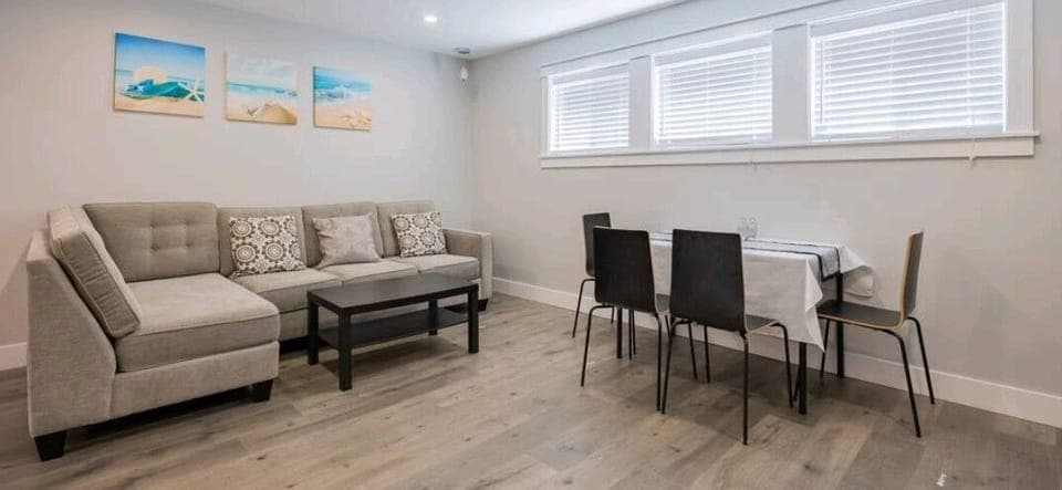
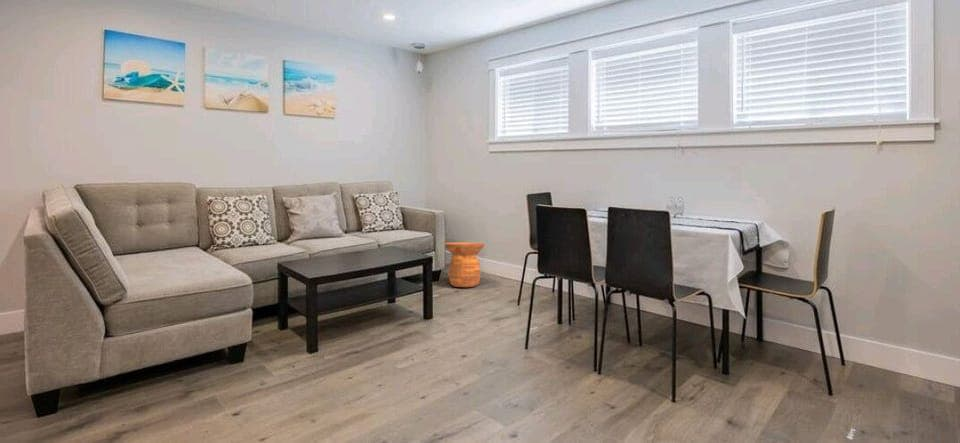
+ side table (464, 264)
